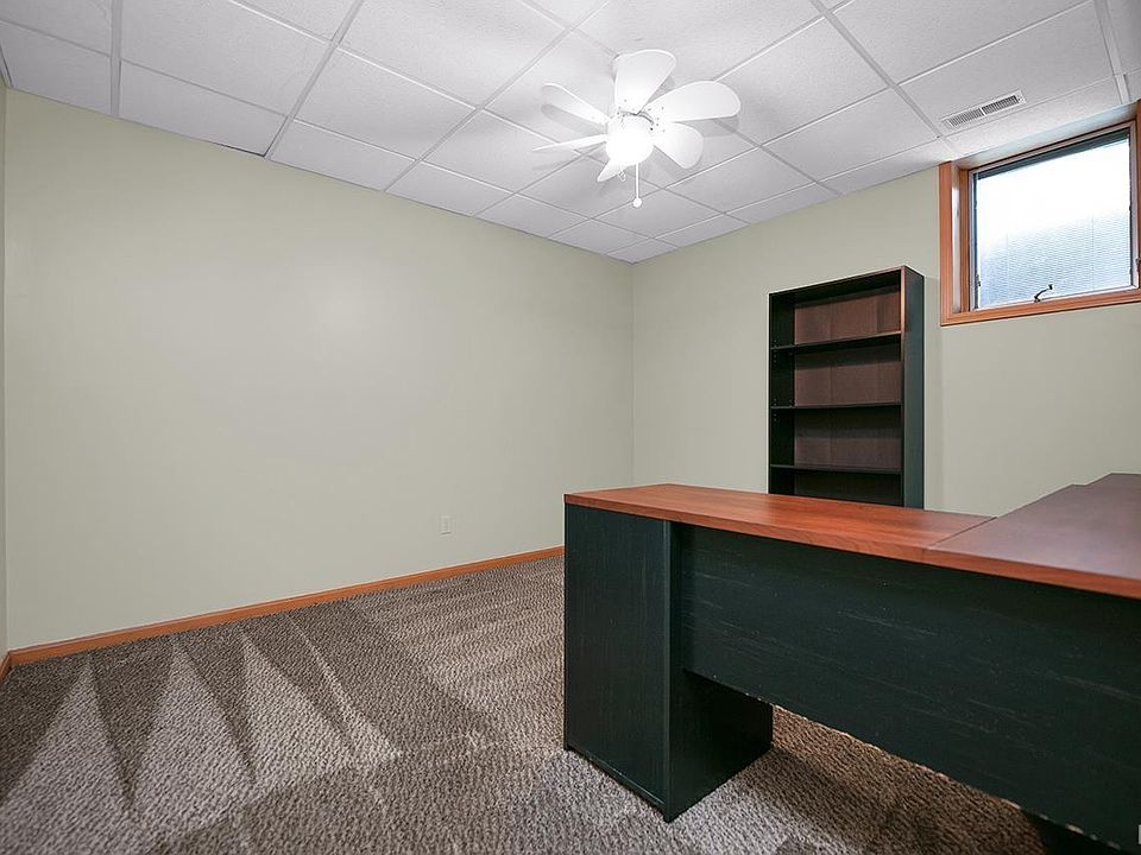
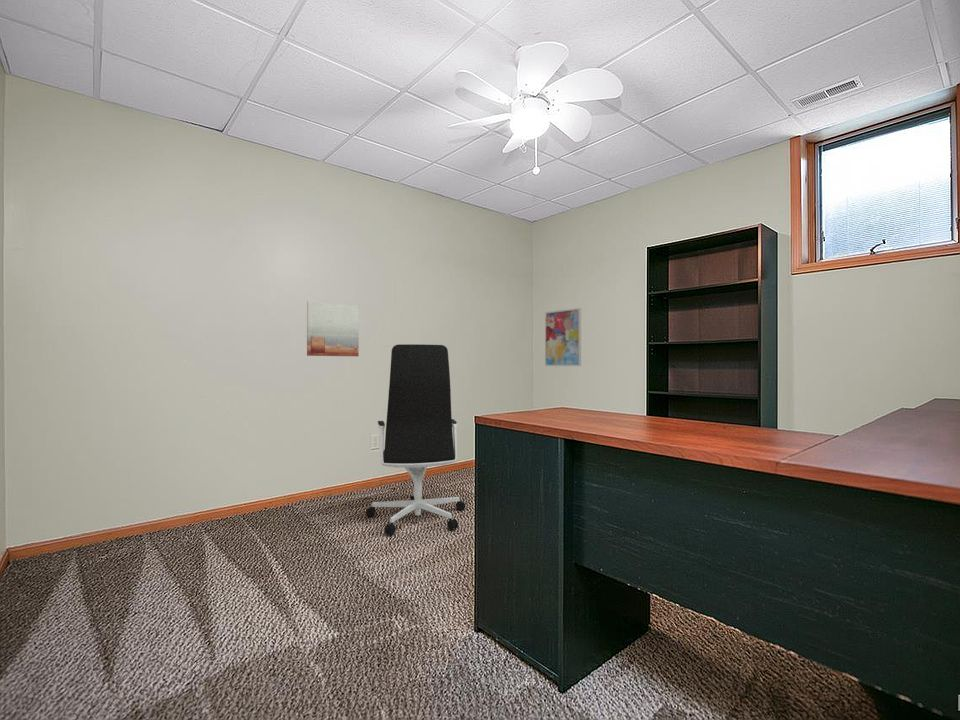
+ wall art (562, 338)
+ wall art (333, 329)
+ office chair (417, 430)
